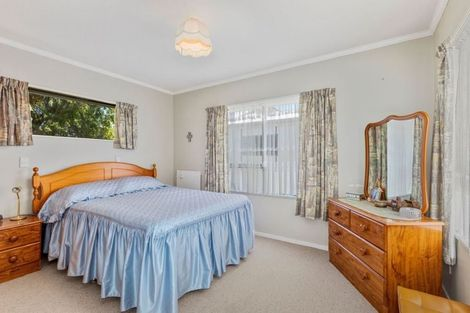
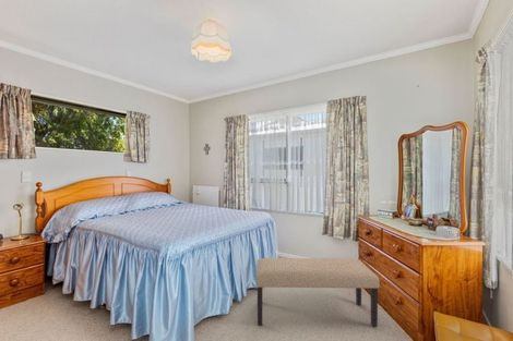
+ bench (312, 287)
